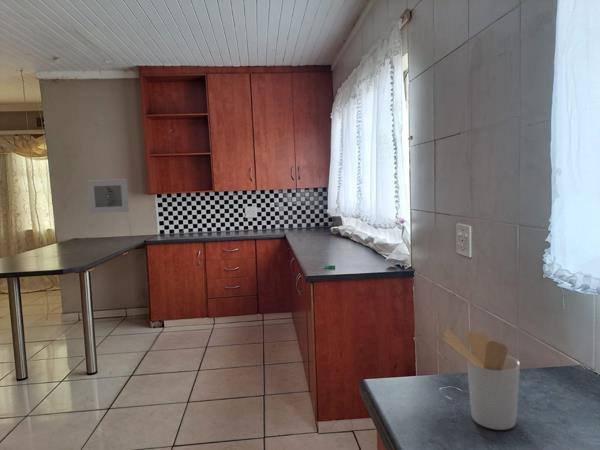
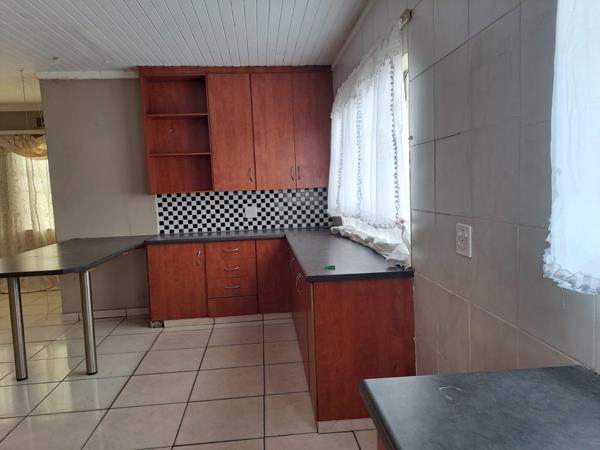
- utensil holder (479, 374)
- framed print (108, 196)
